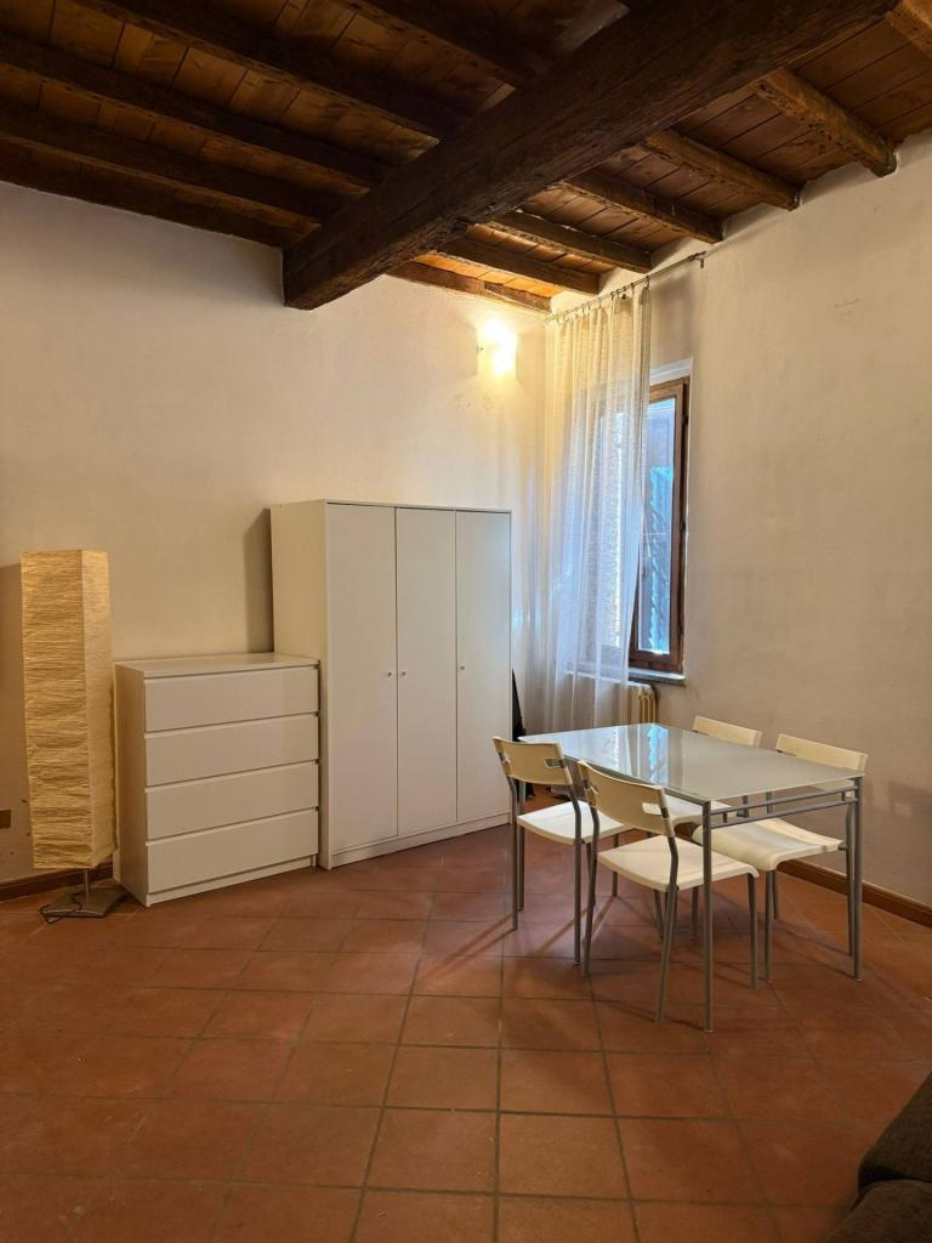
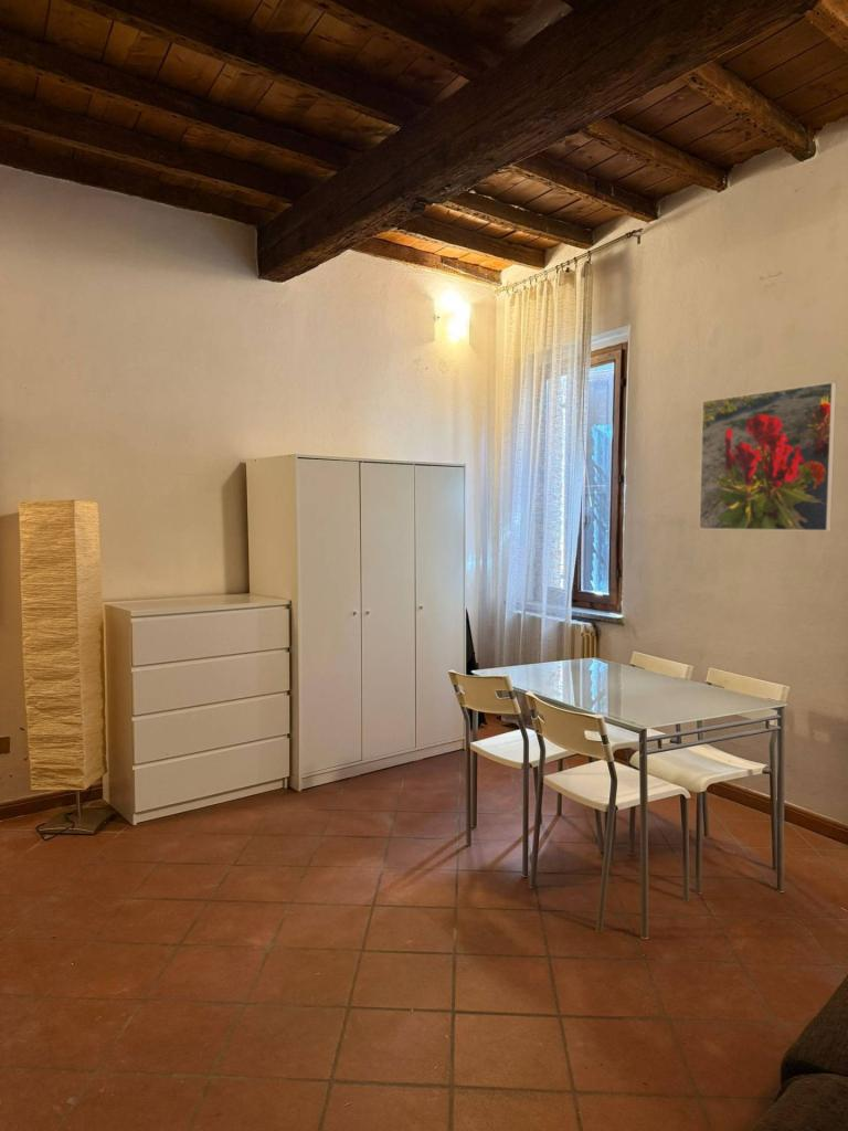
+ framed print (762, 461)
